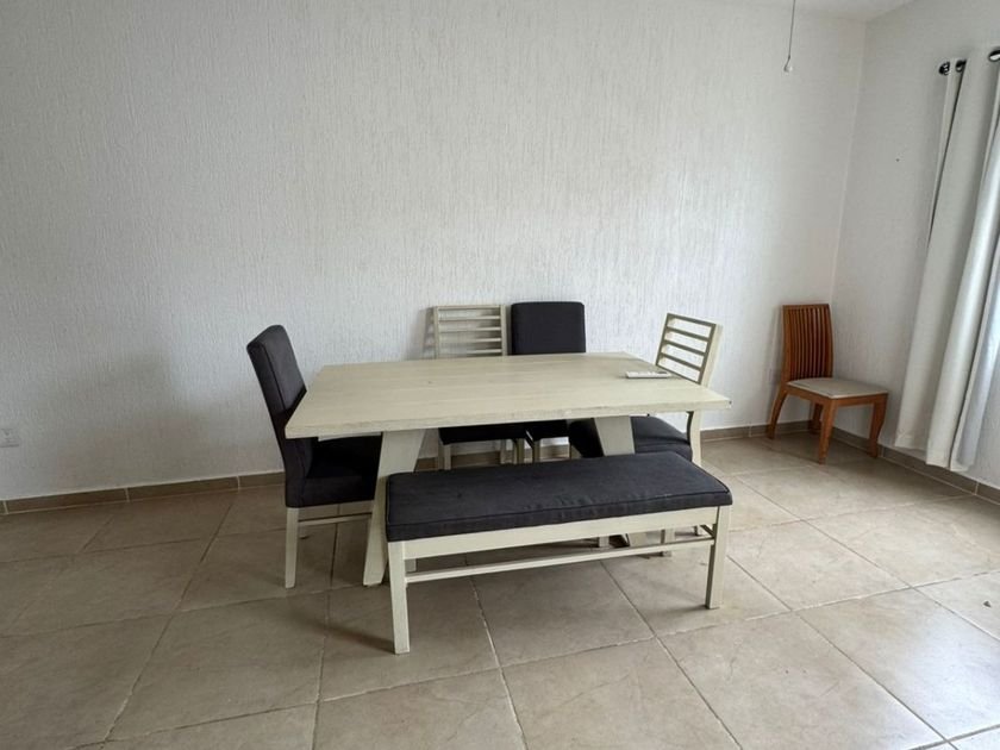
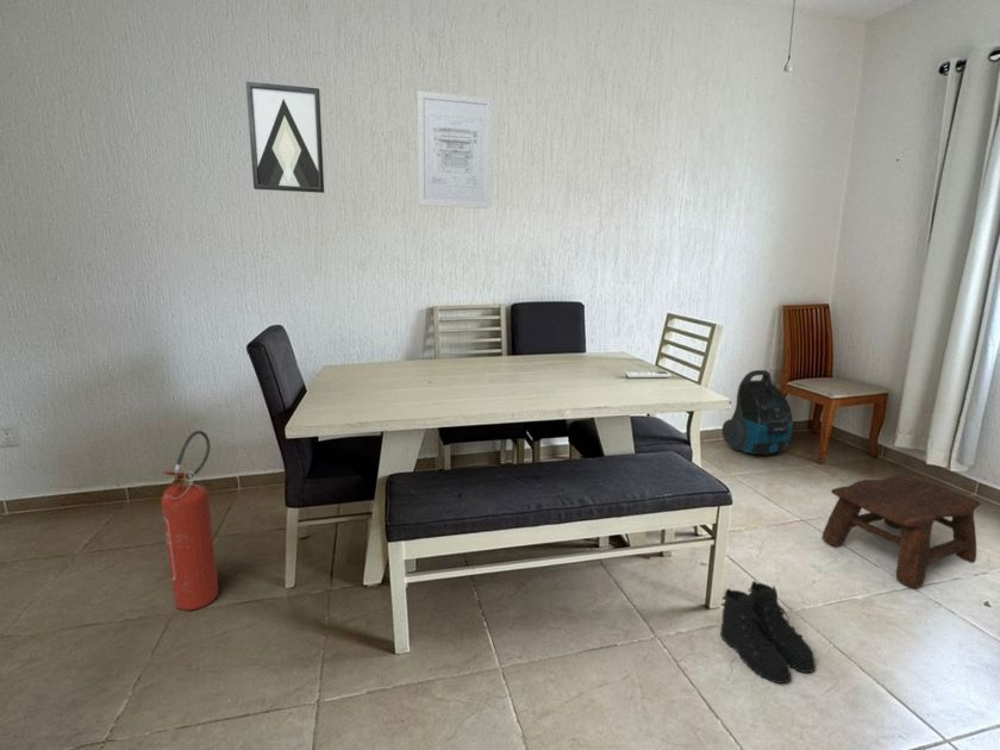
+ wall art (286, 139)
+ wall art (455, 151)
+ fire extinguisher (194, 518)
+ stool (905, 524)
+ vacuum cleaner (761, 412)
+ boots (767, 624)
